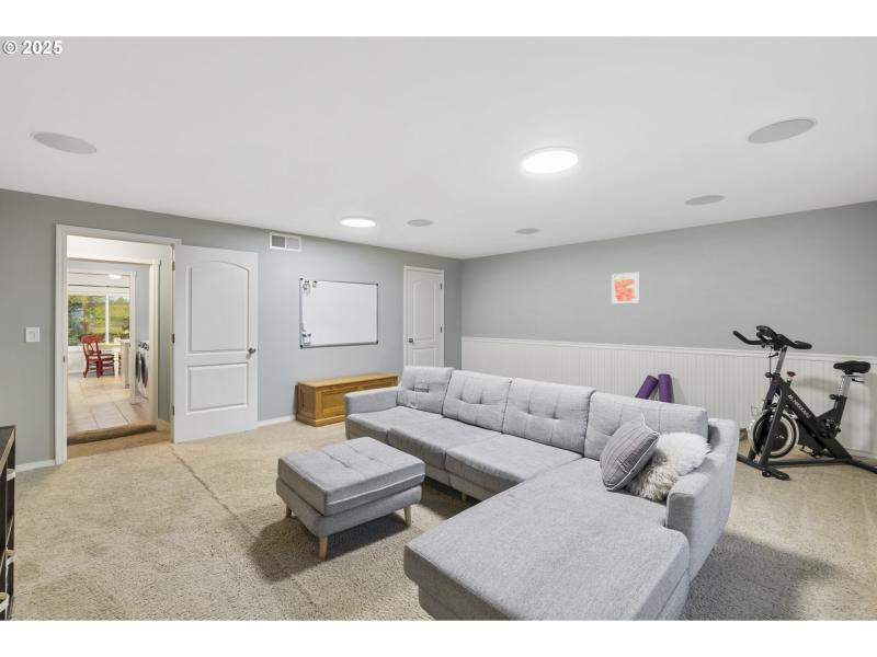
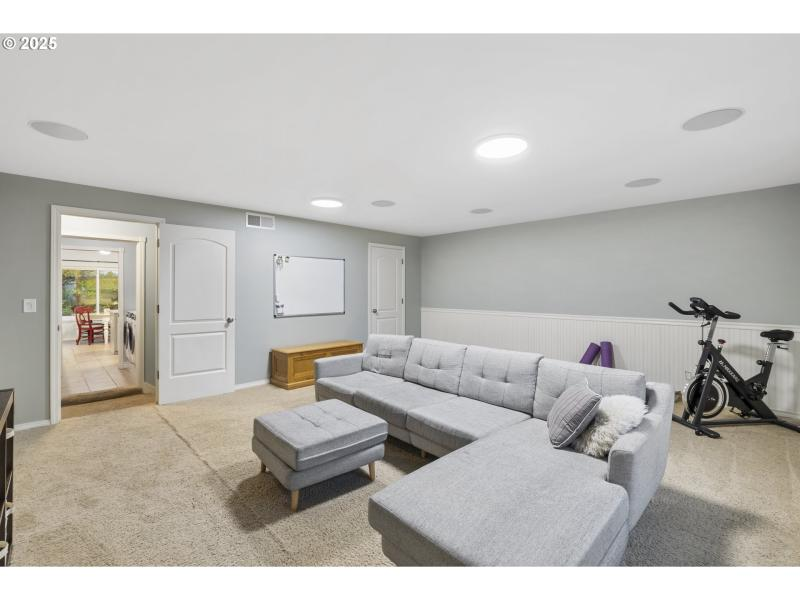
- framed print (625, 288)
